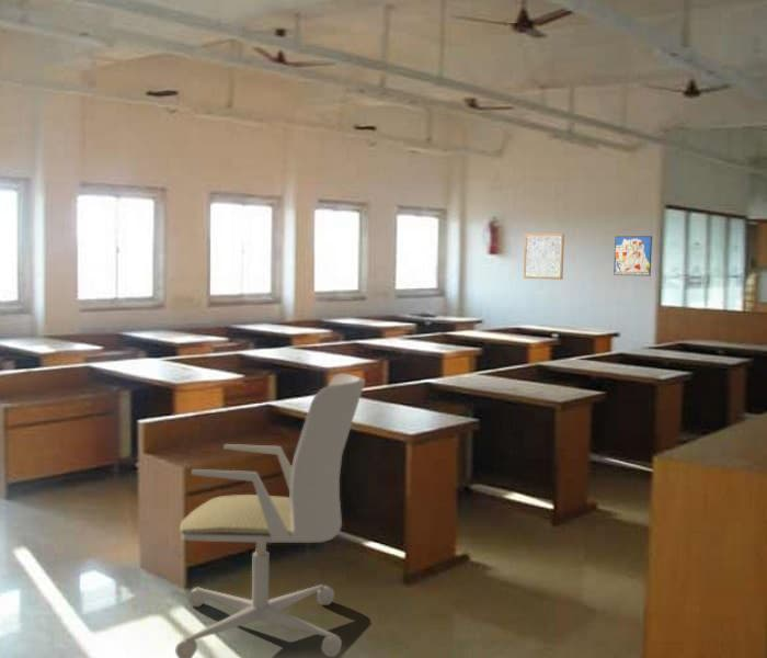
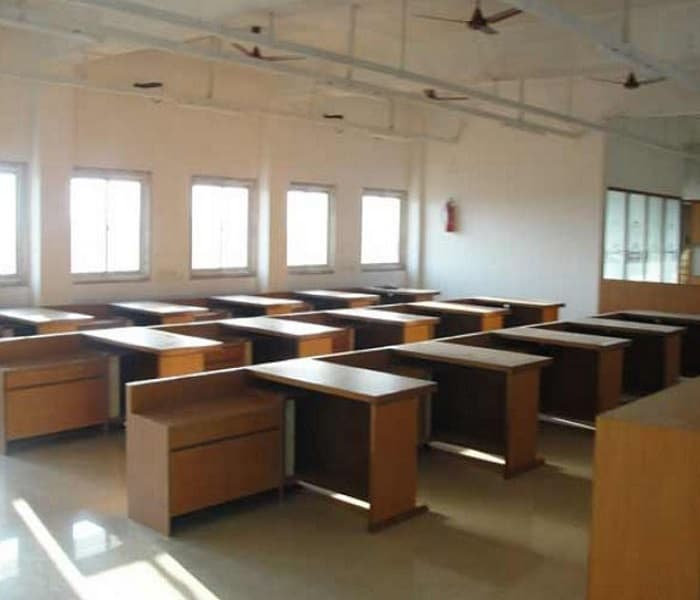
- wall art (632, 256)
- office chair (262, 503)
- wall art (545, 254)
